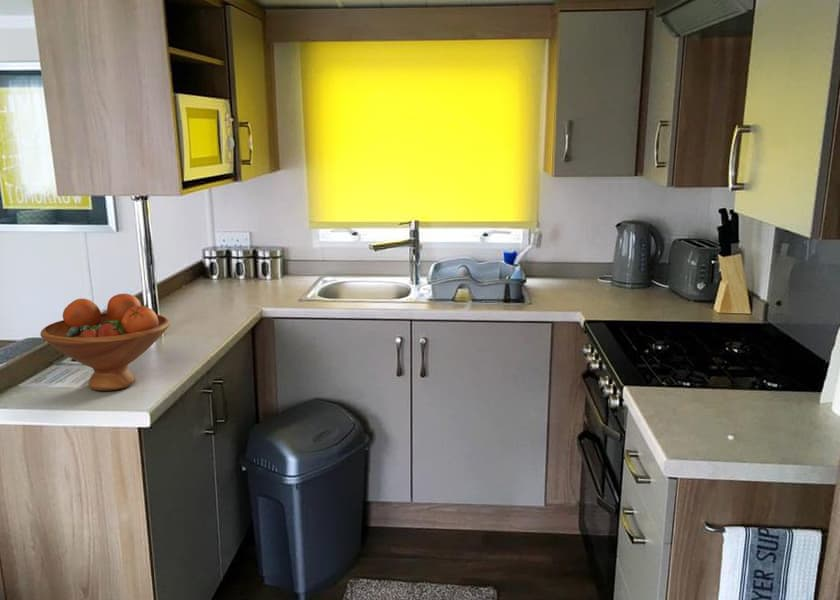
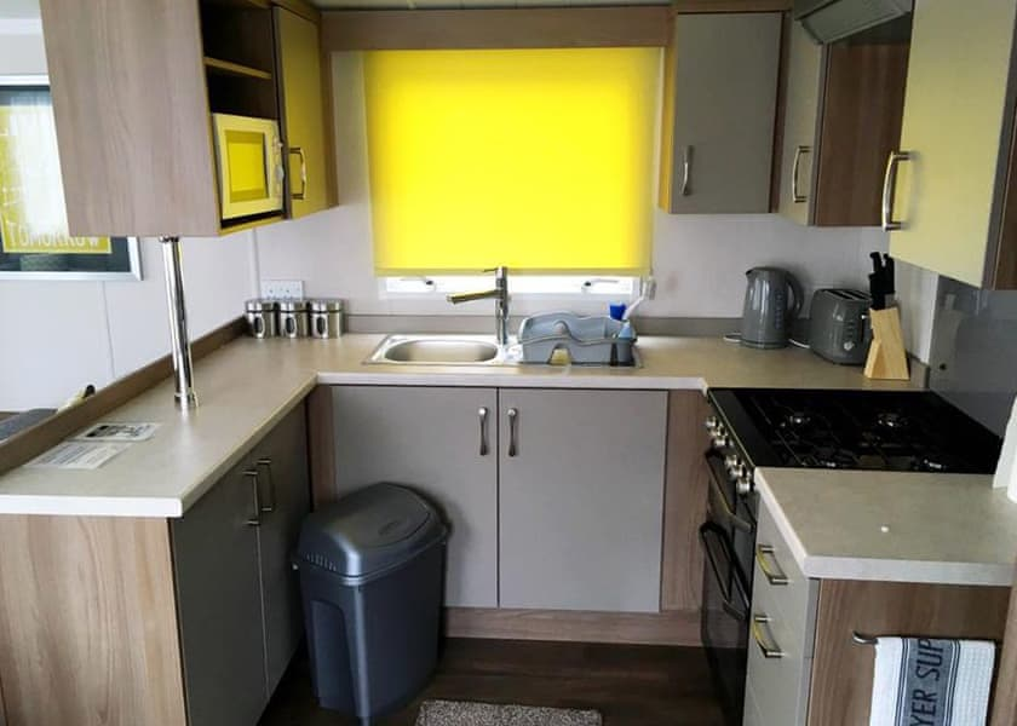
- fruit bowl (108, 343)
